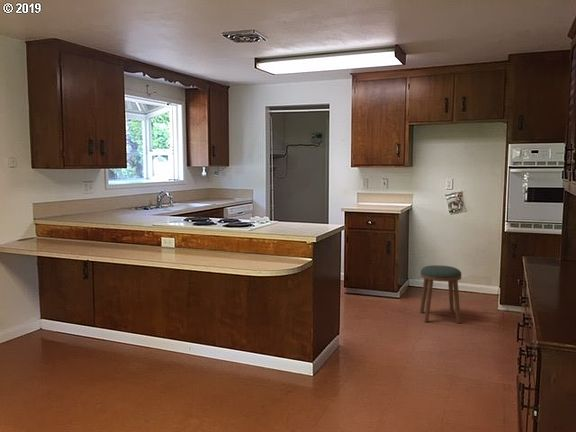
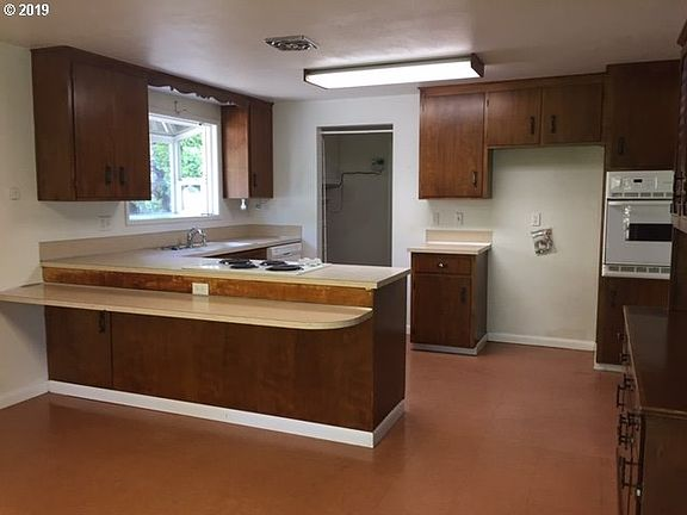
- stool (431, 292)
